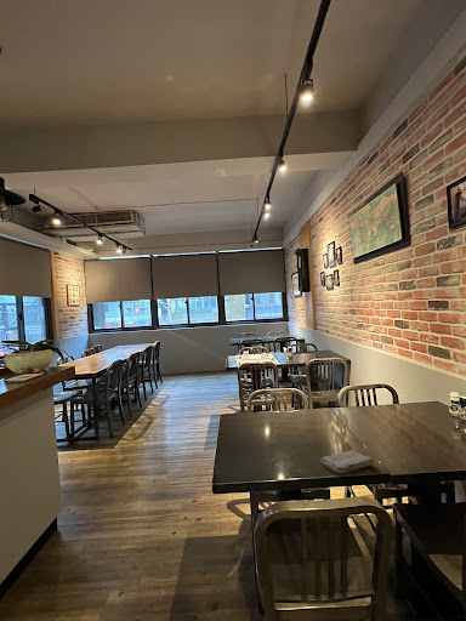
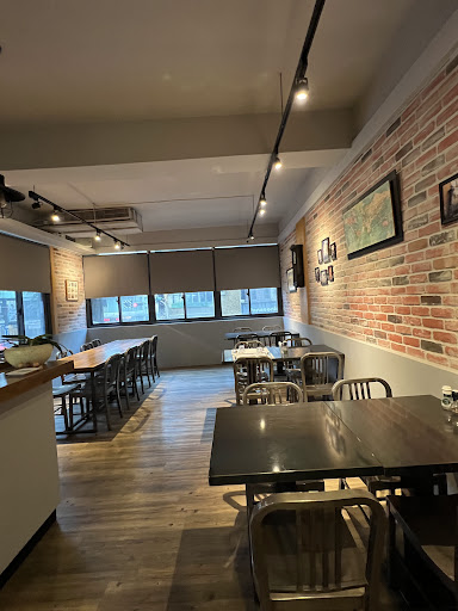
- washcloth (346, 460)
